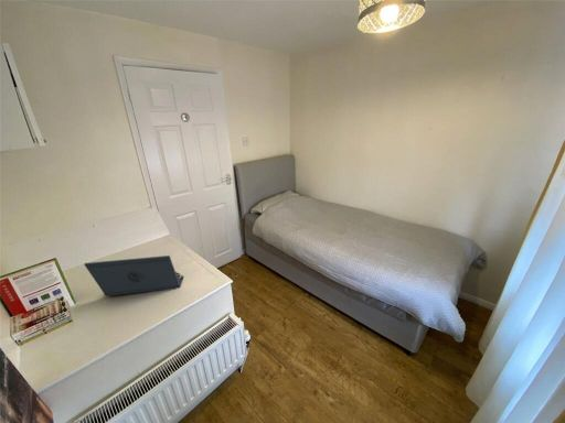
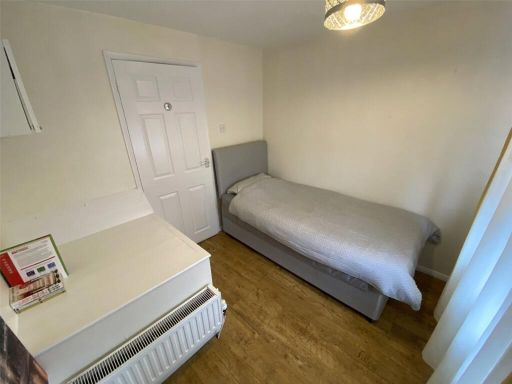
- laptop (146, 263)
